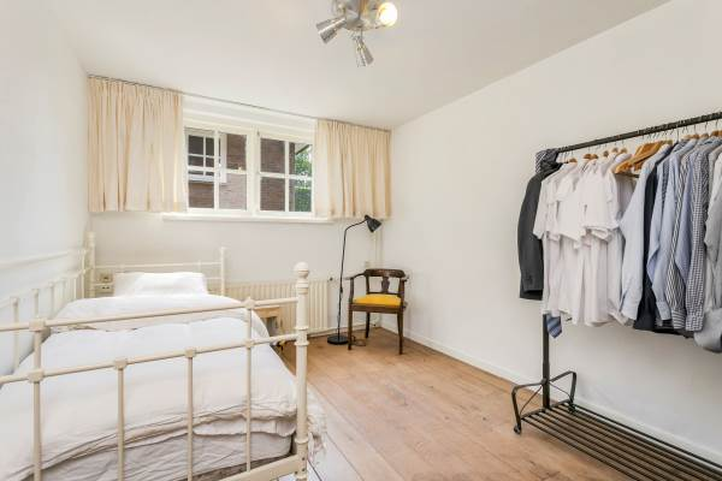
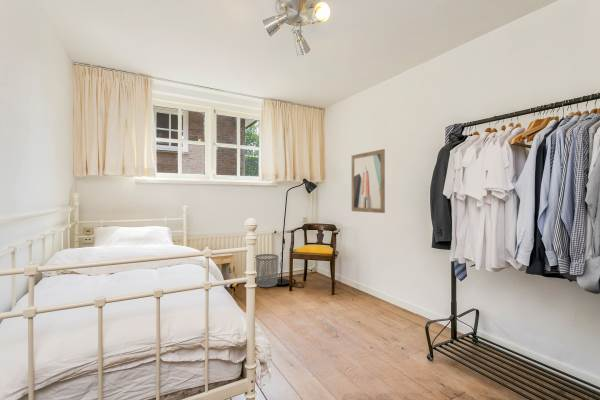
+ waste bin (266, 269)
+ wall art (367, 182)
